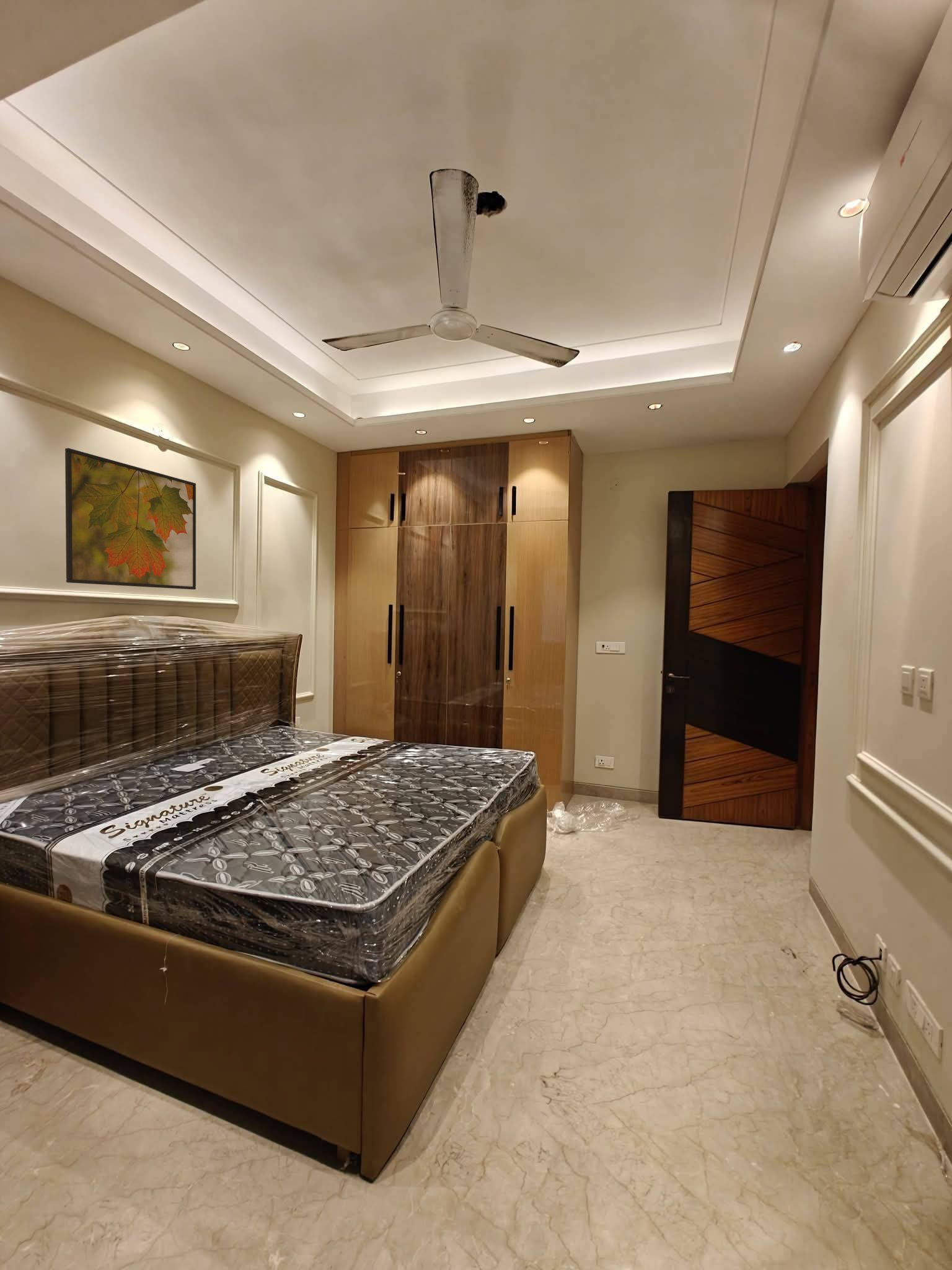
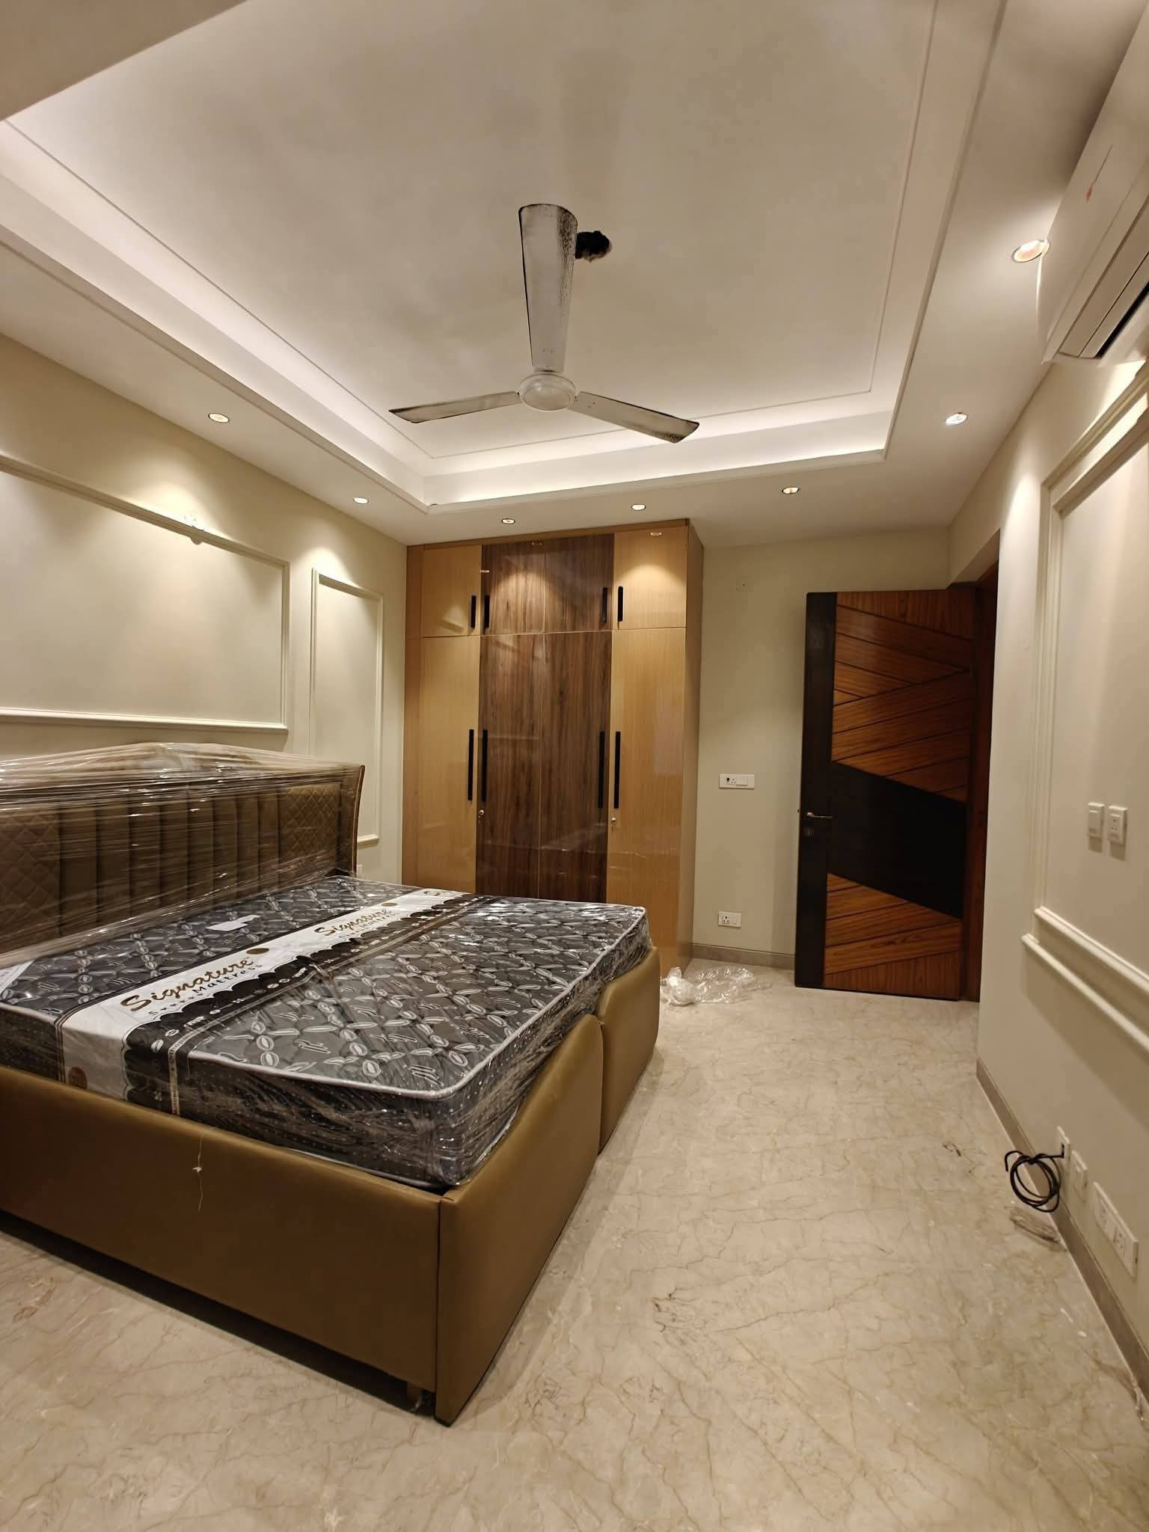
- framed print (138, 527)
